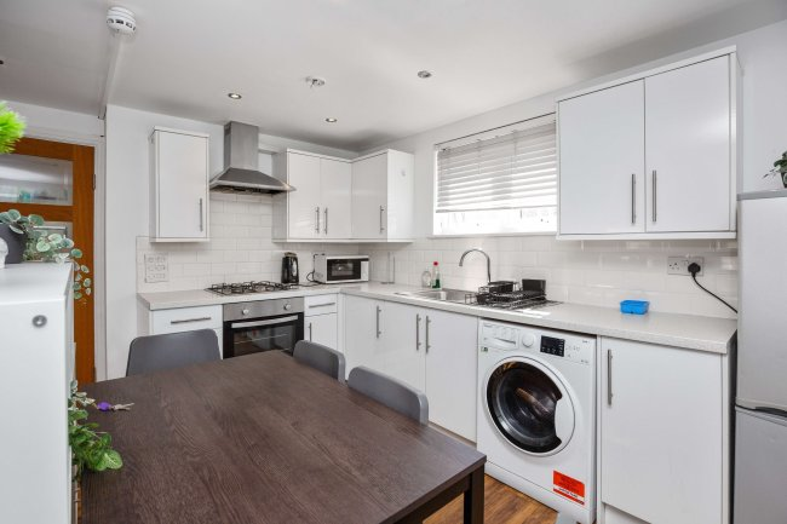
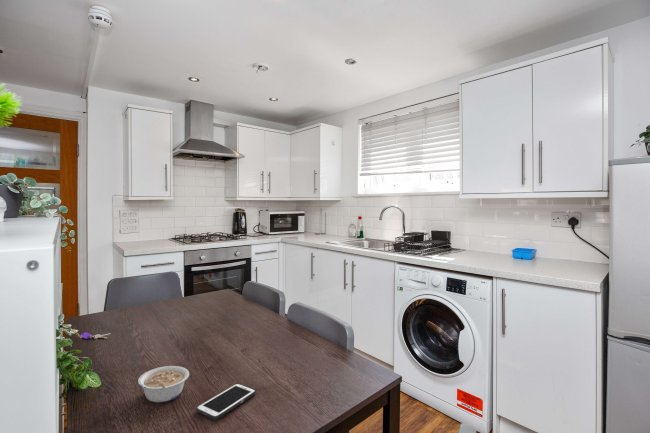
+ legume (165, 383)
+ cell phone (227, 400)
